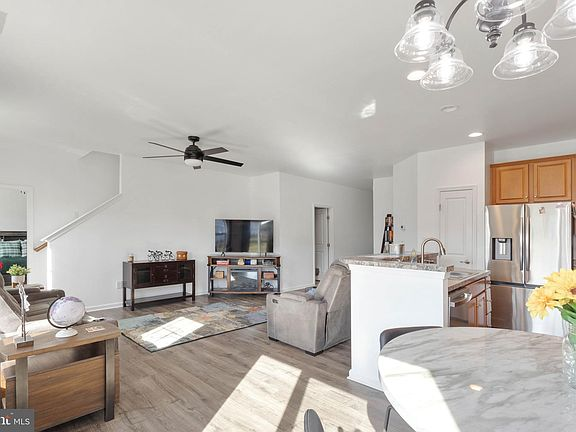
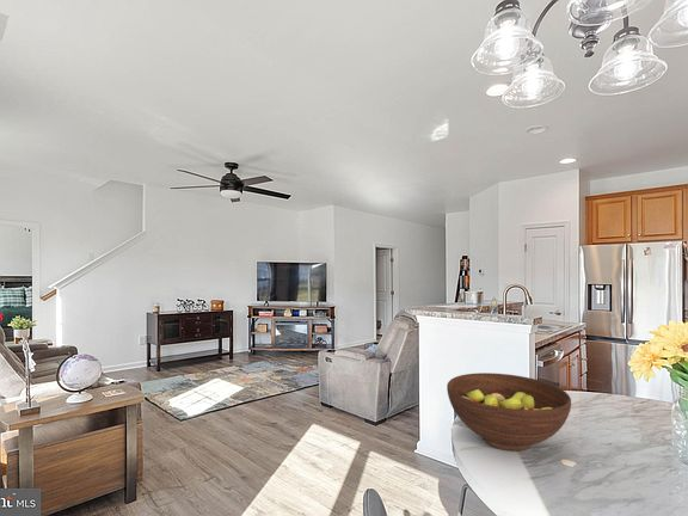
+ fruit bowl (505, 414)
